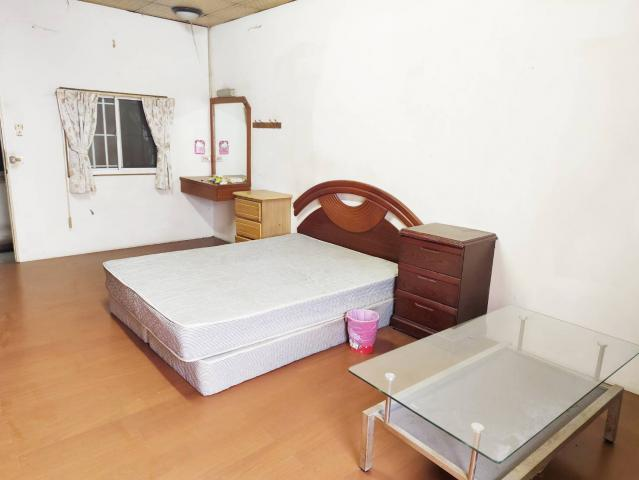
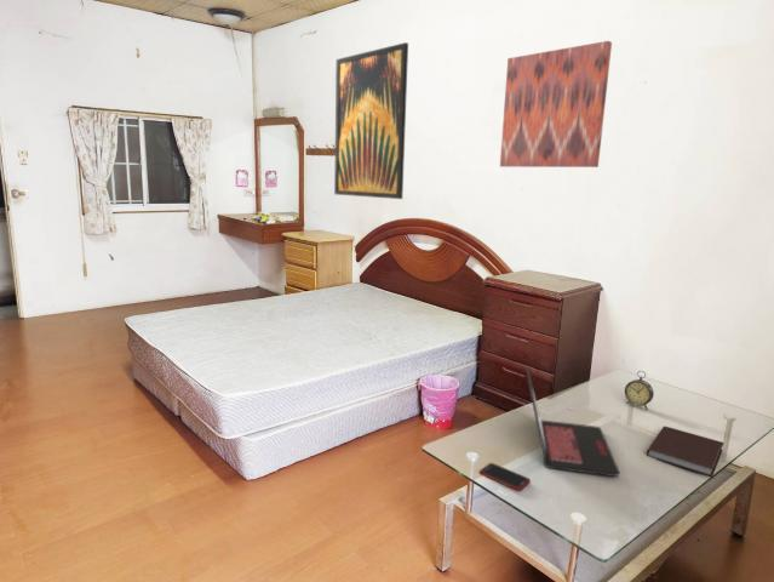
+ alarm clock (640, 388)
+ wall art (367, 126)
+ cell phone (504, 477)
+ wall art (550, 109)
+ notebook (686, 449)
+ laptop (568, 423)
